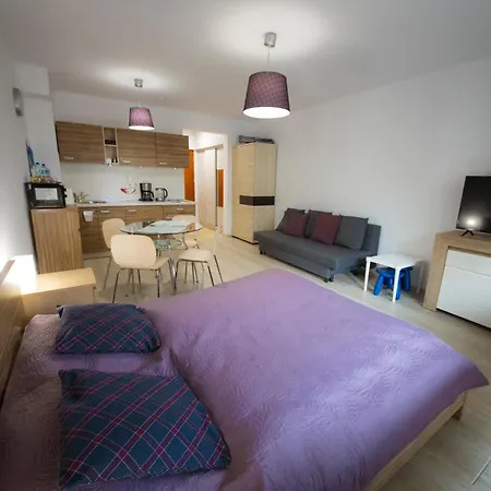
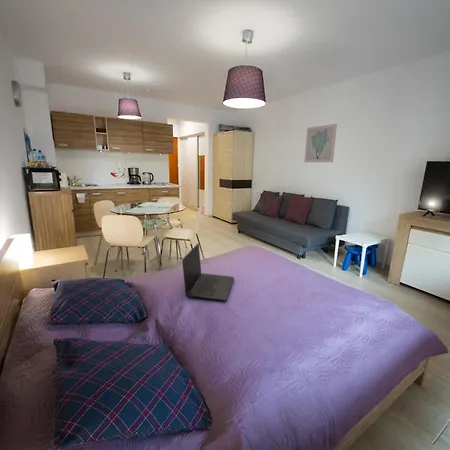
+ laptop (210, 274)
+ wall art (319, 144)
